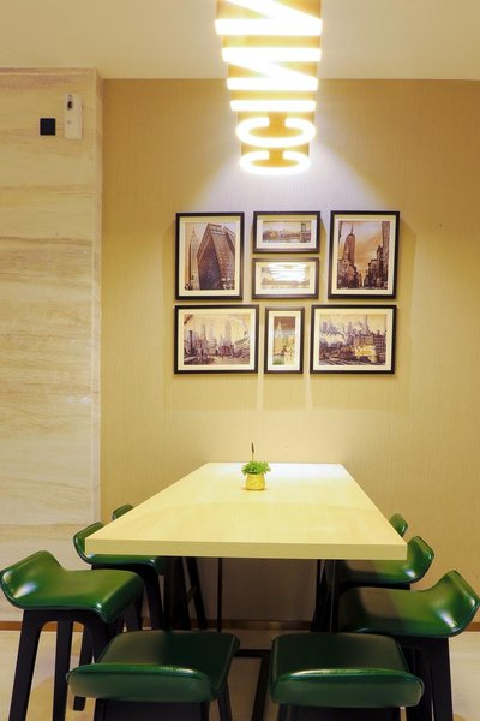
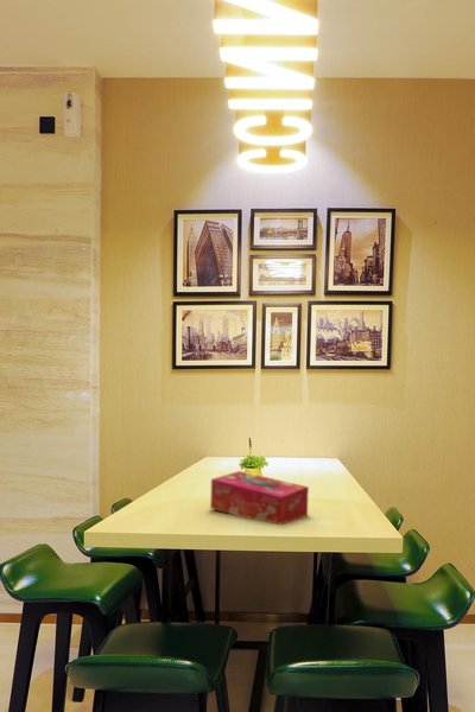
+ tissue box (258, 497)
